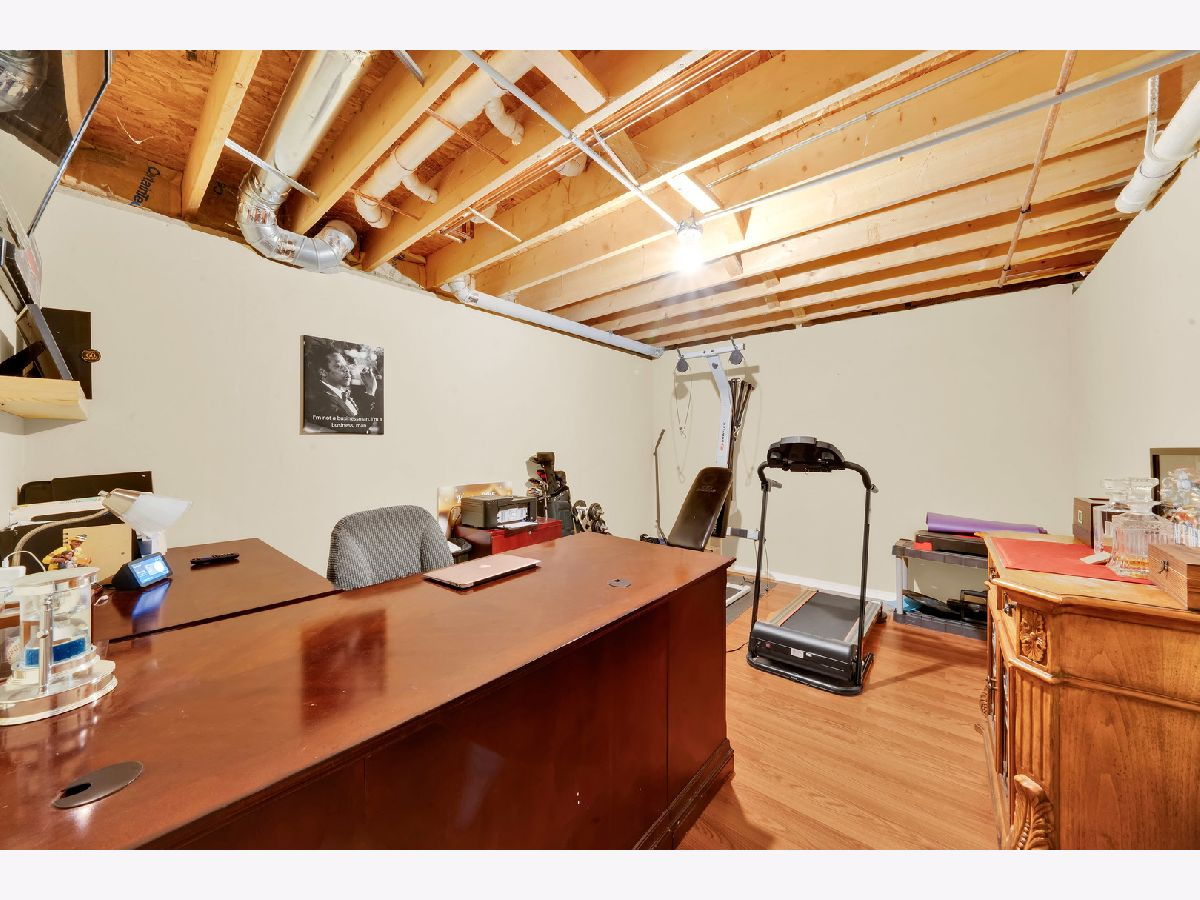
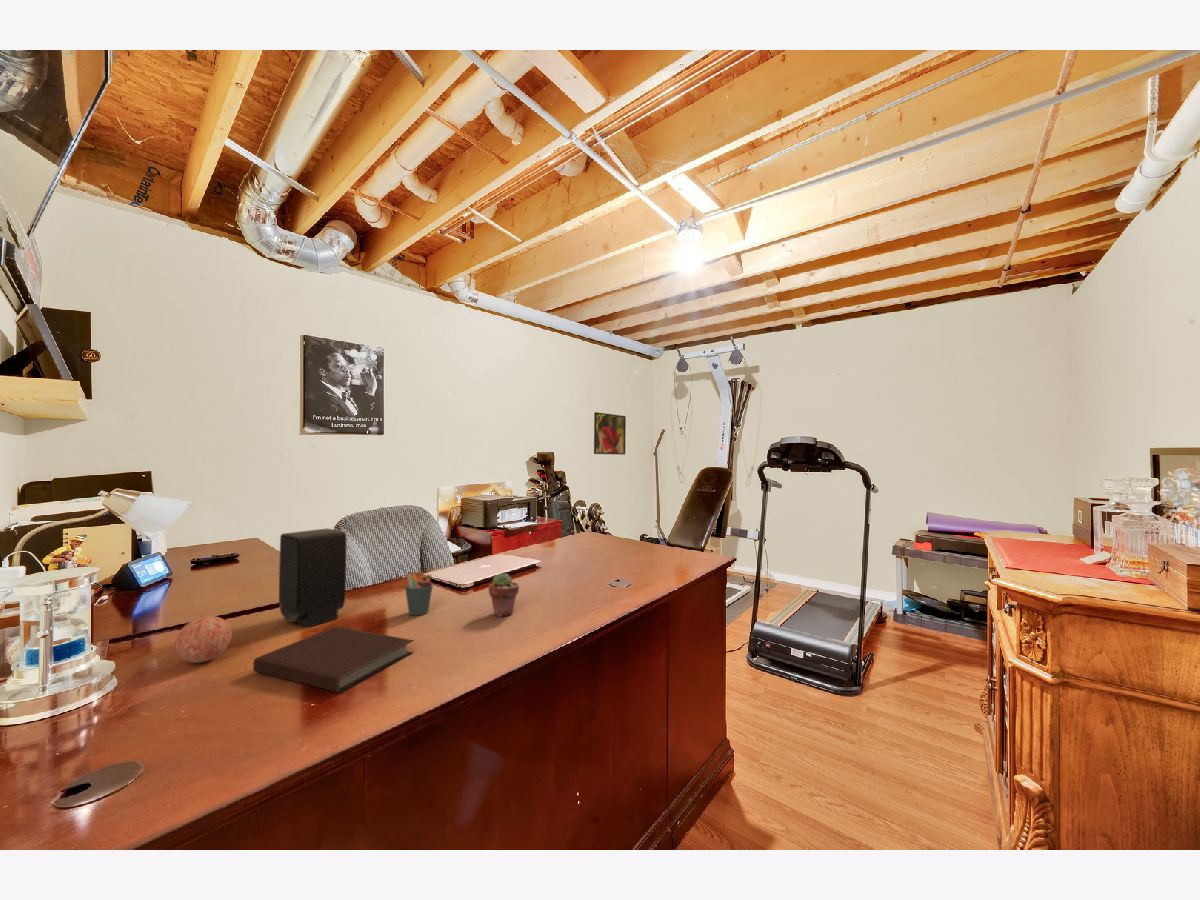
+ potted succulent (503, 592)
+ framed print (610, 434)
+ speaker (312, 575)
+ pen holder (418, 591)
+ decorative ball (204, 639)
+ notebook (337, 655)
